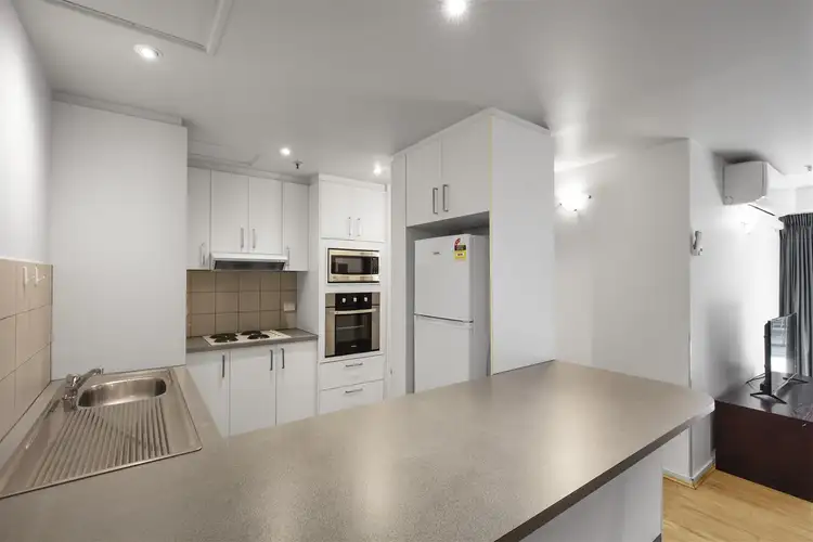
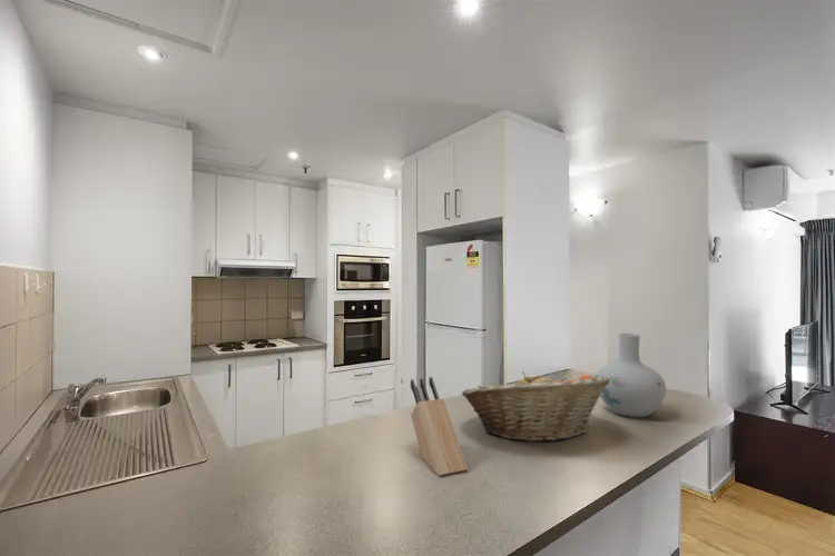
+ vase (629, 373)
+ fruit basket (534, 398)
+ knife block (434, 420)
